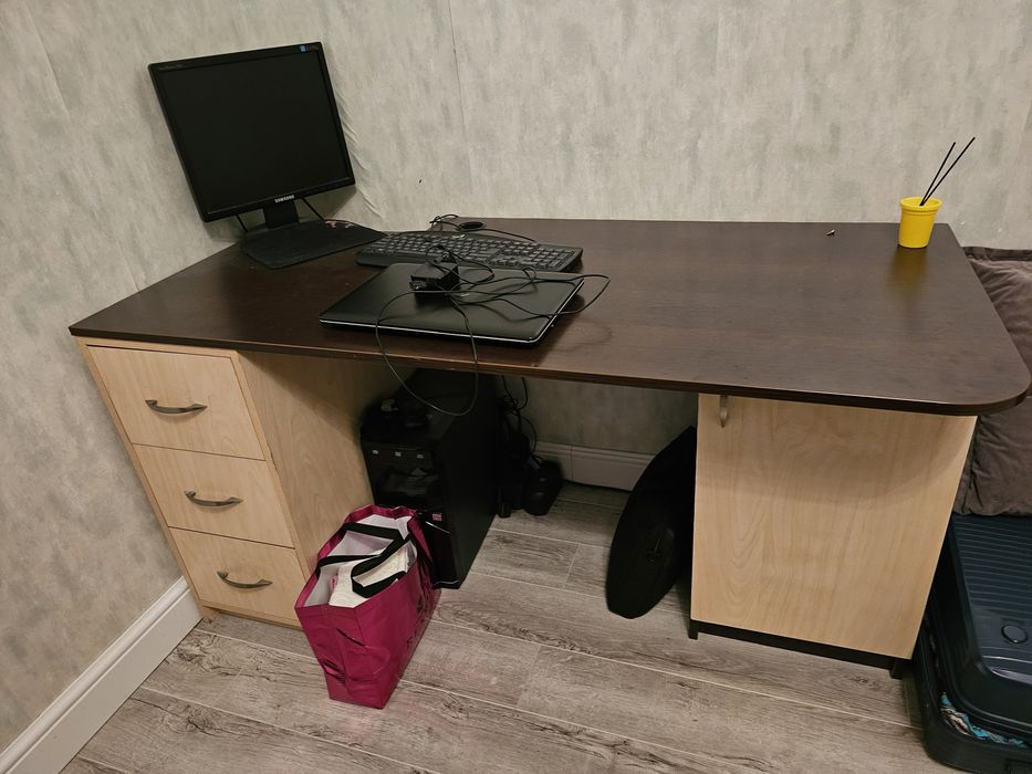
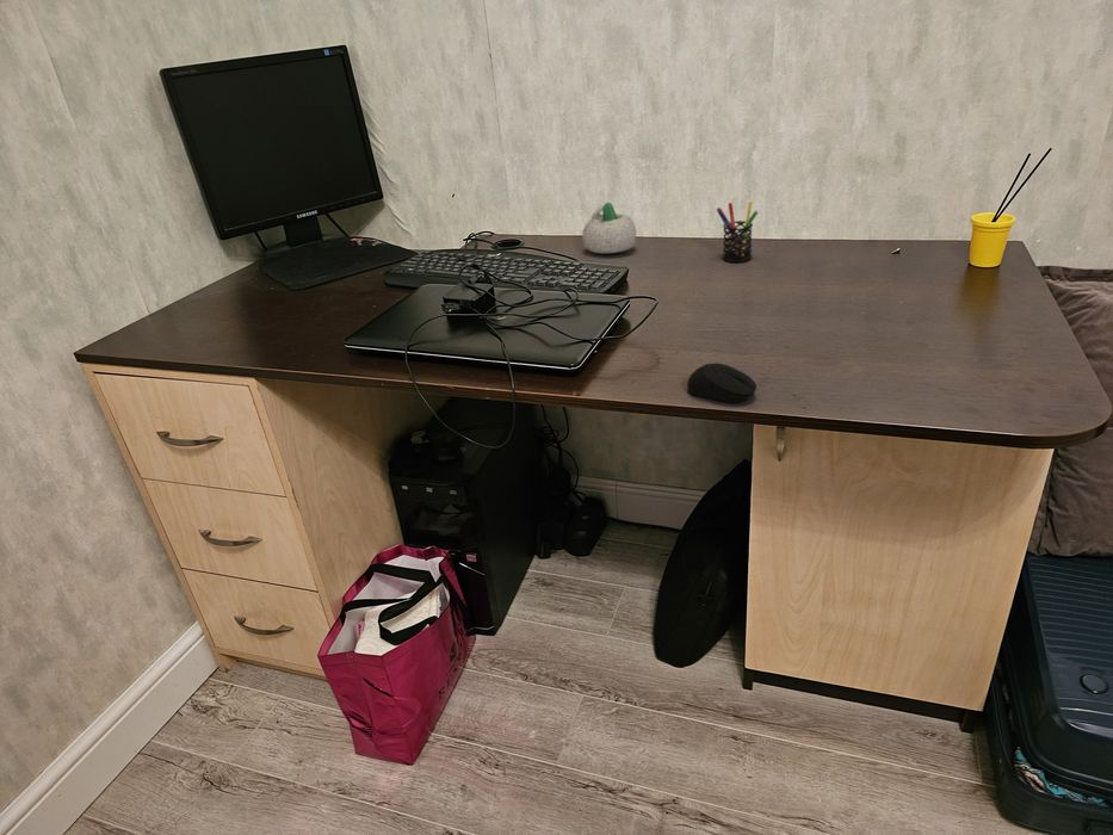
+ succulent planter (608, 227)
+ pen holder (740, 230)
+ computer mouse (721, 381)
